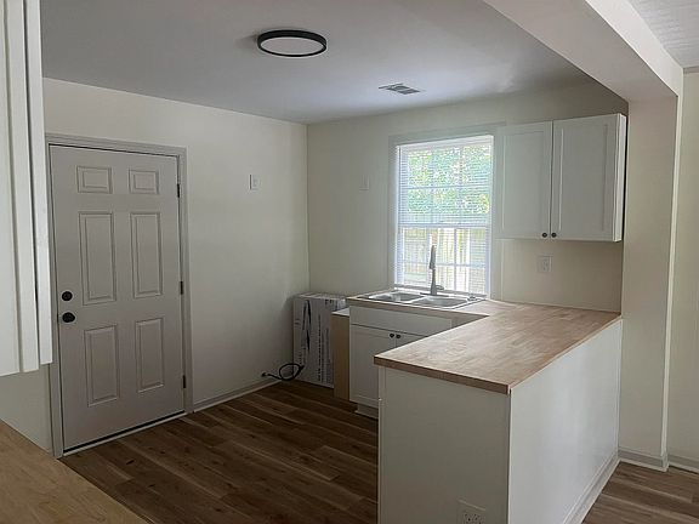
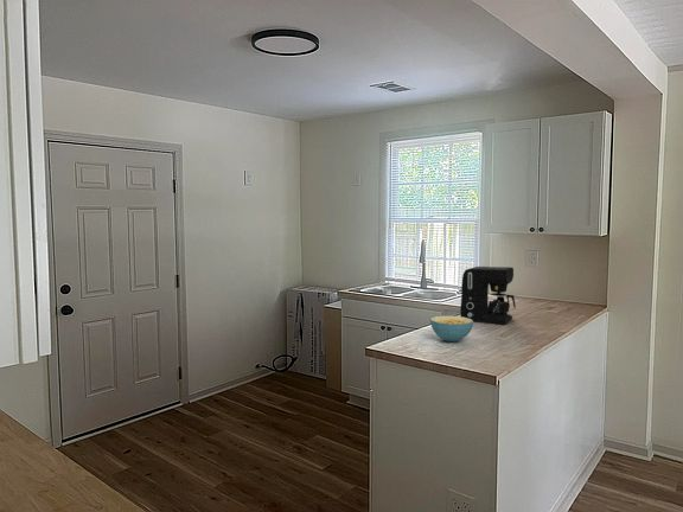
+ cereal bowl (451, 329)
+ coffee maker (491, 294)
